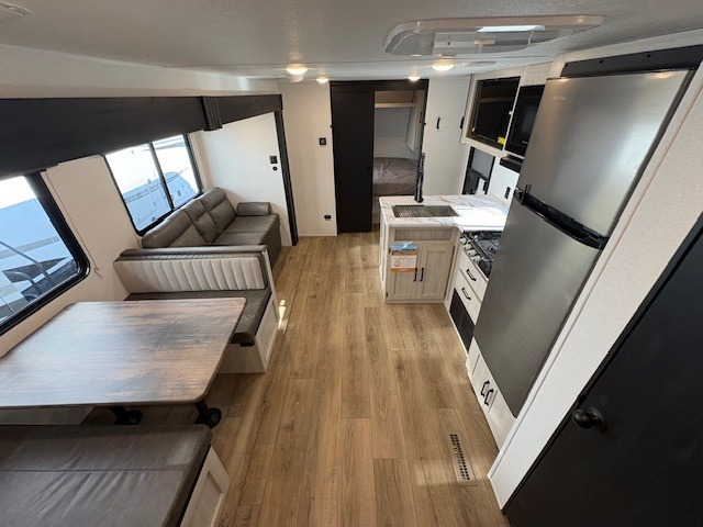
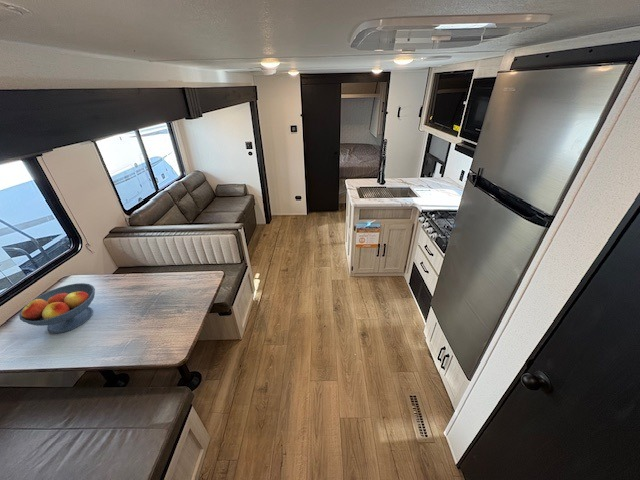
+ fruit bowl (63, 307)
